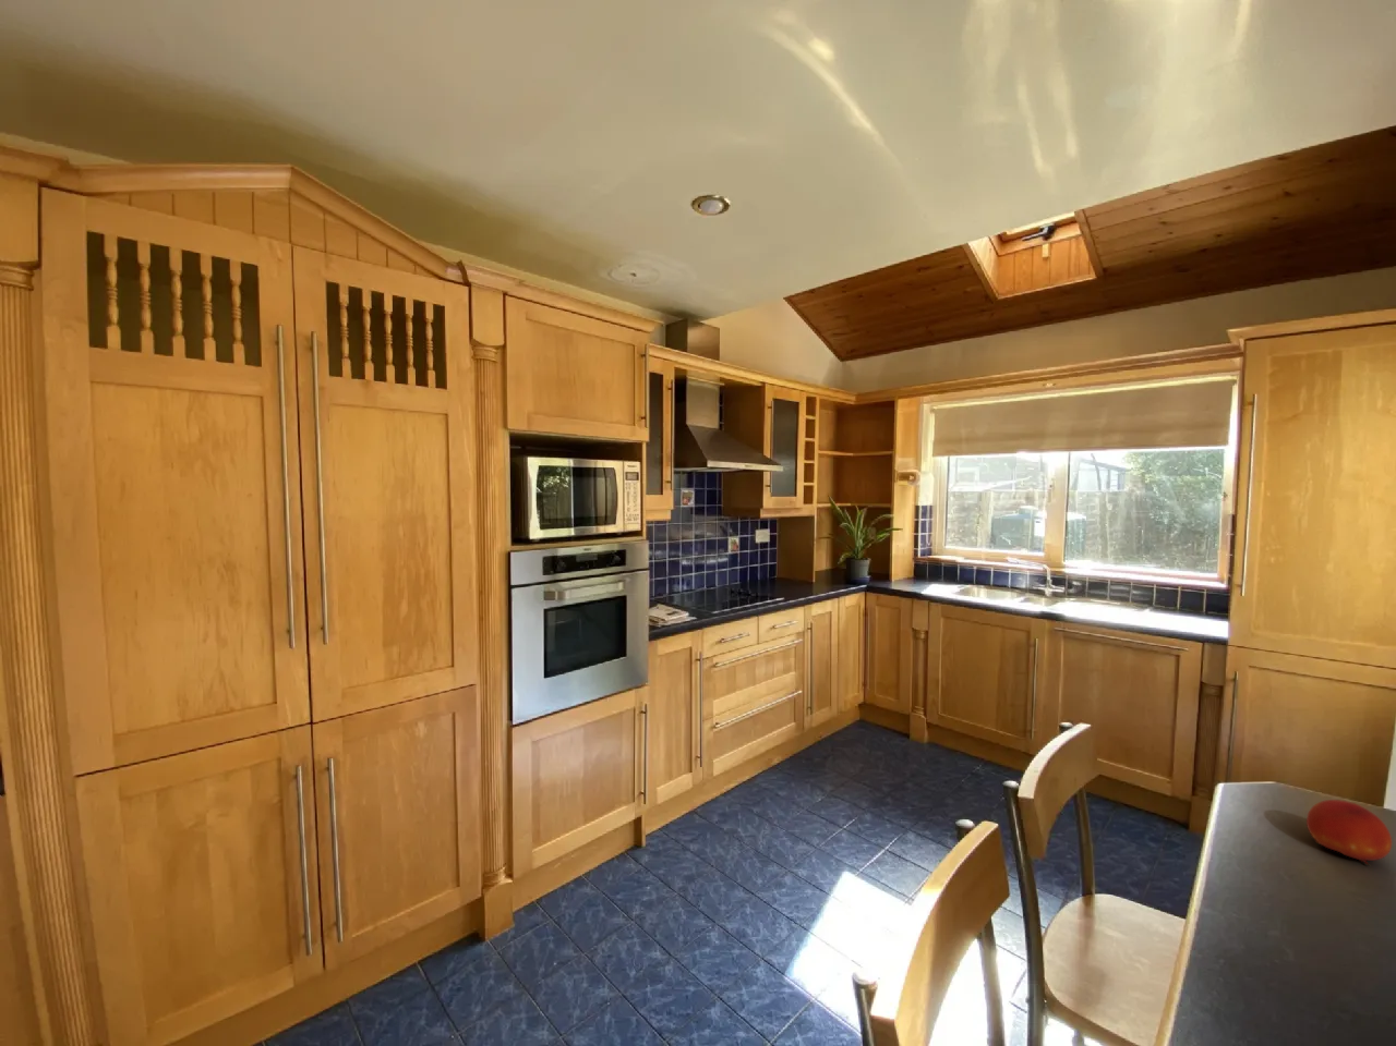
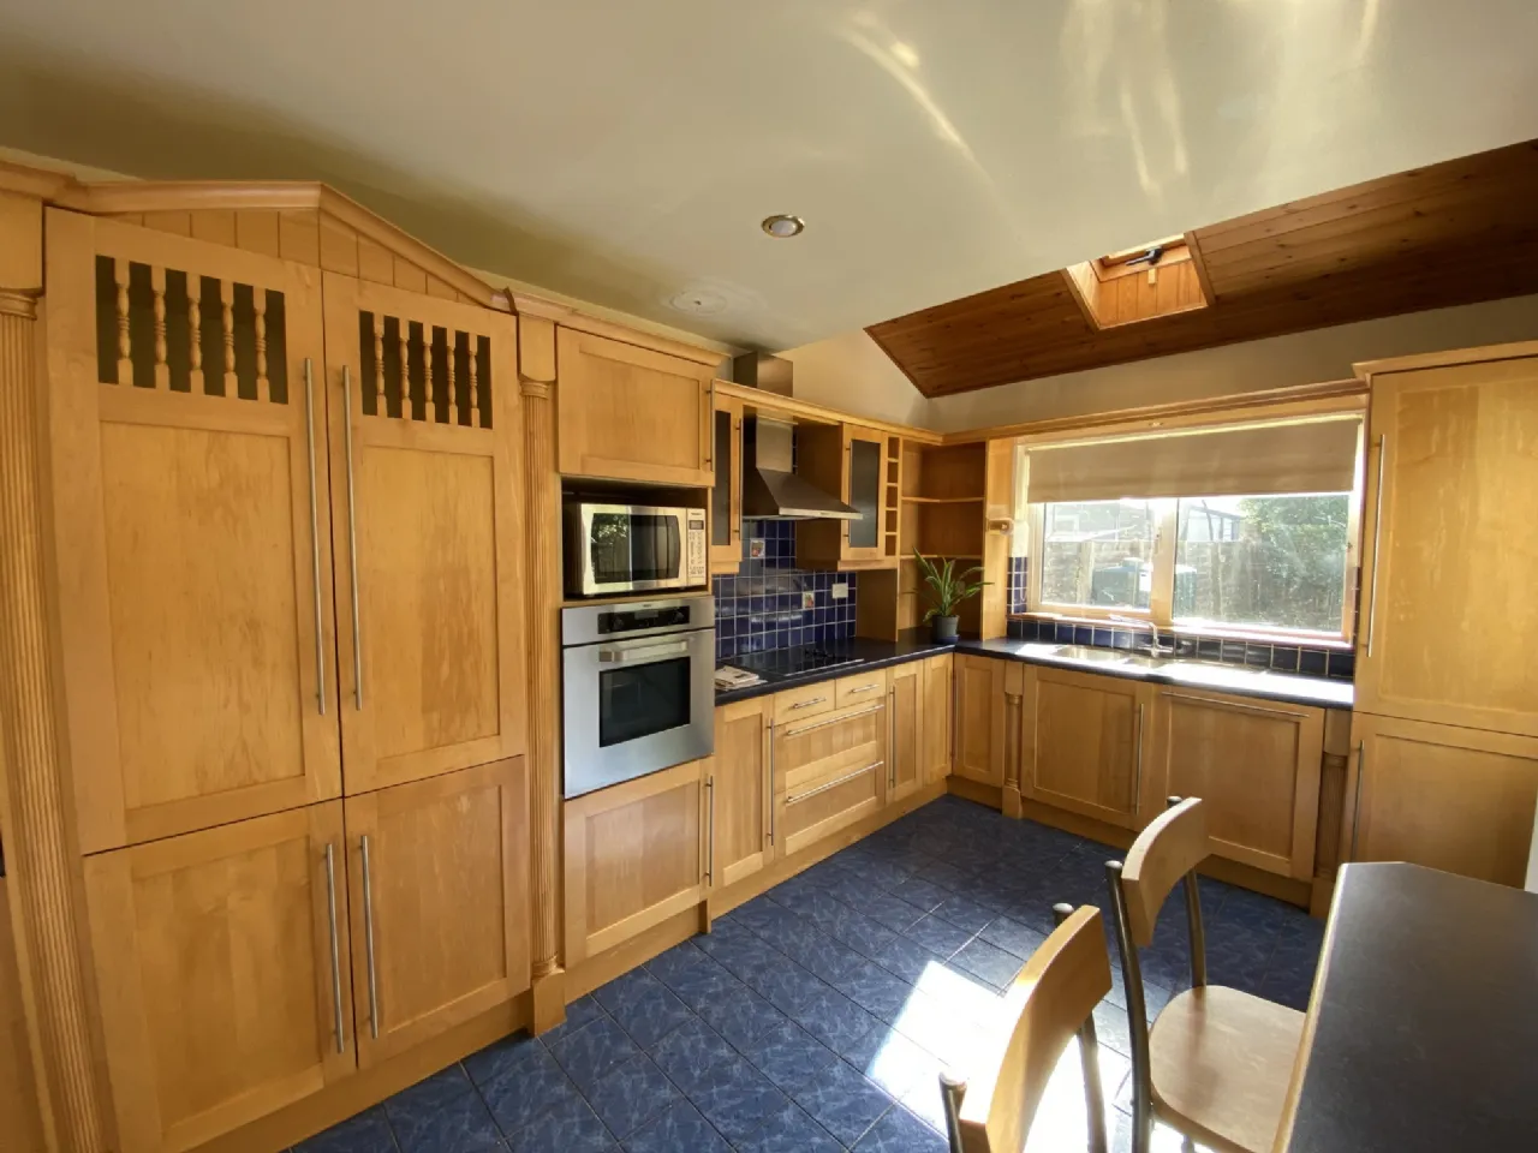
- fruit (1348, 827)
